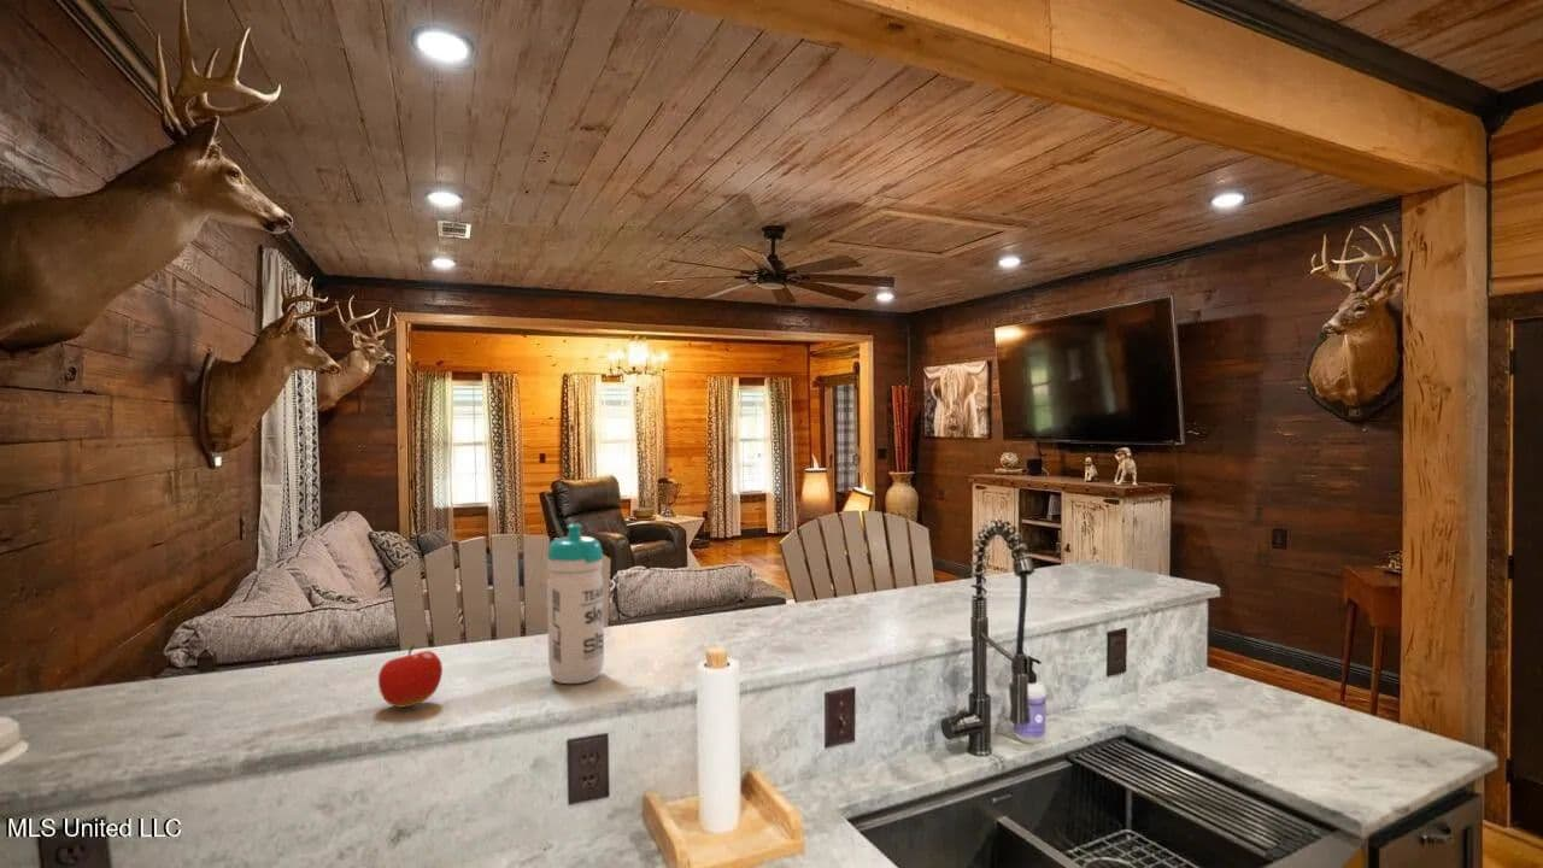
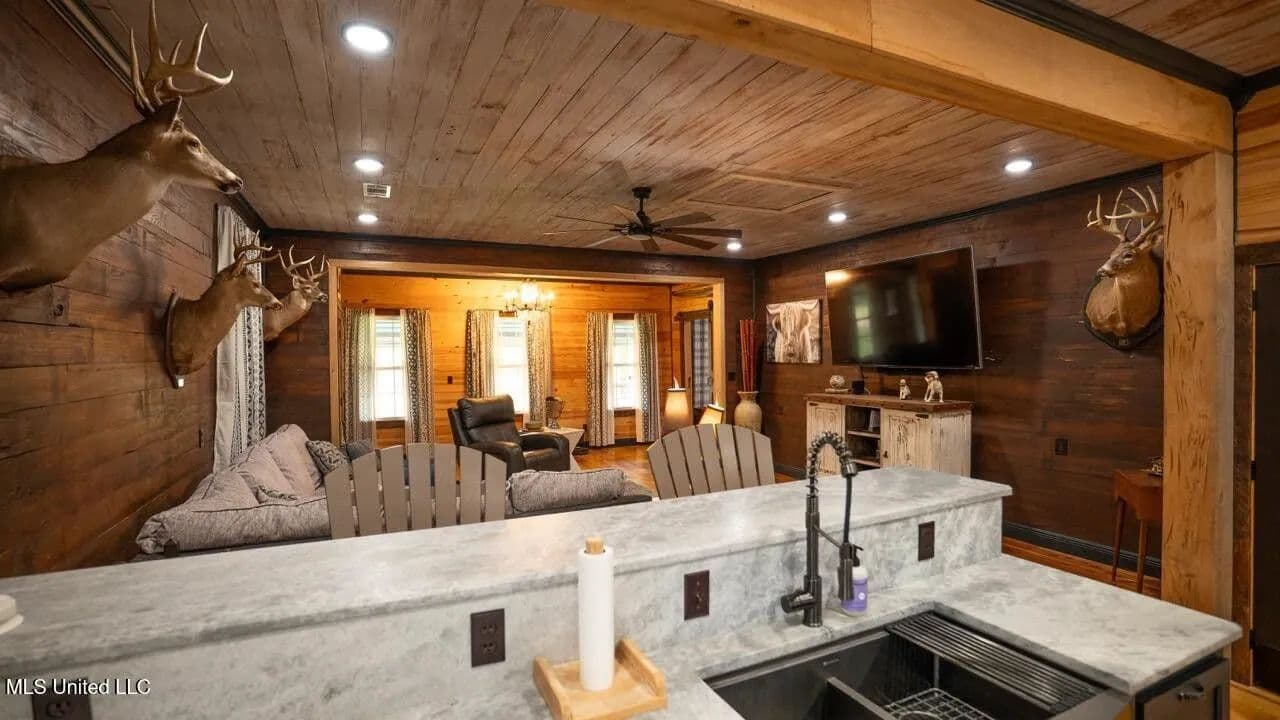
- fruit (410, 676)
- water bottle (575, 599)
